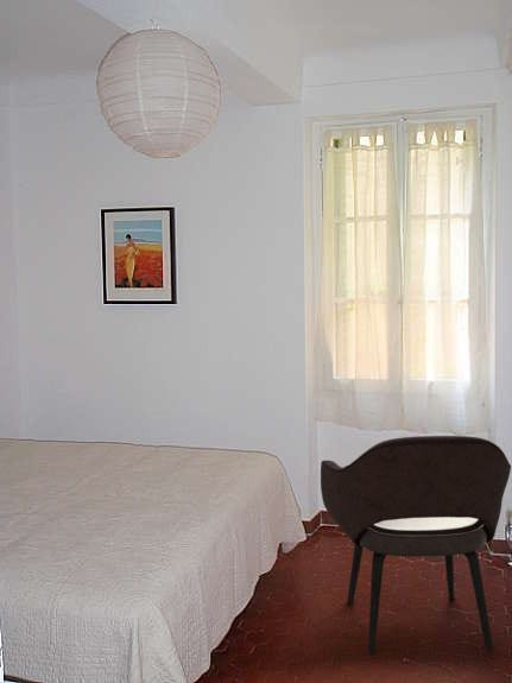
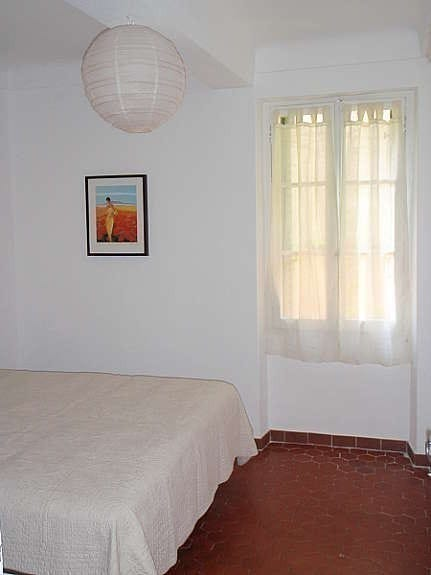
- armchair (417, 527)
